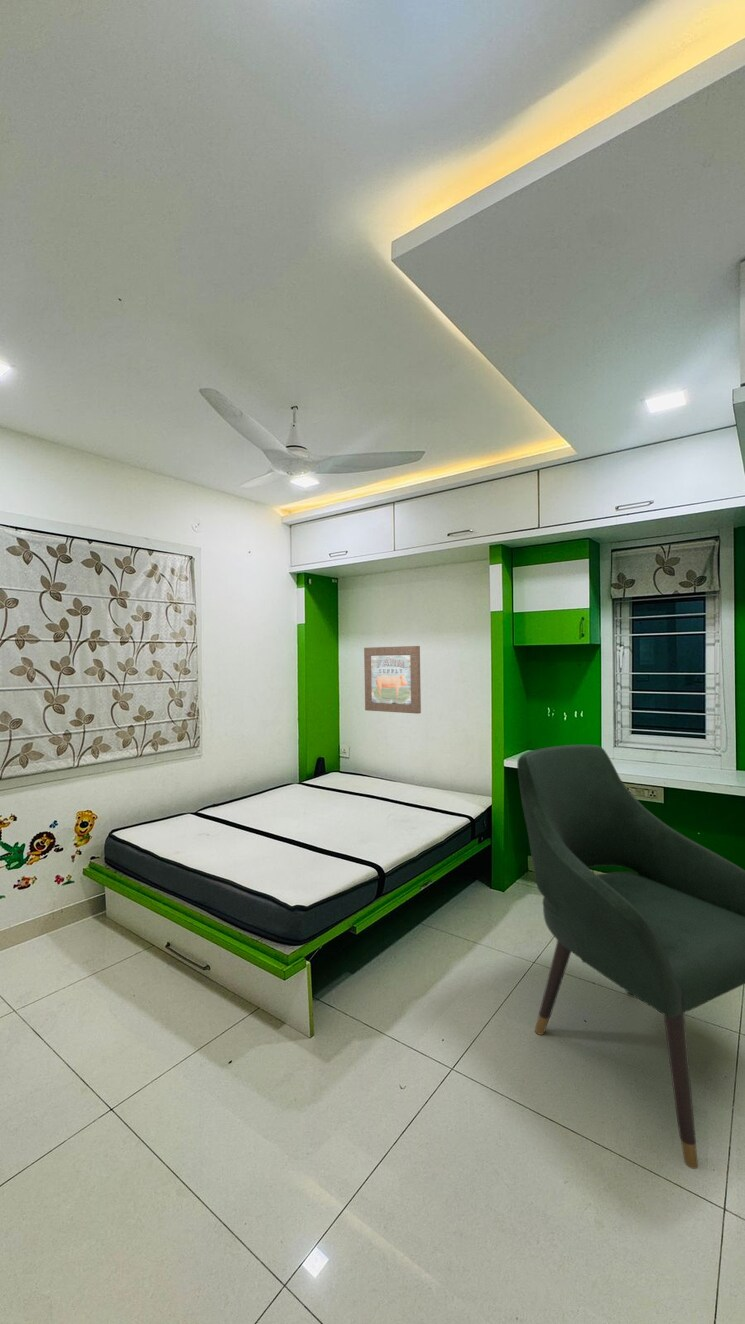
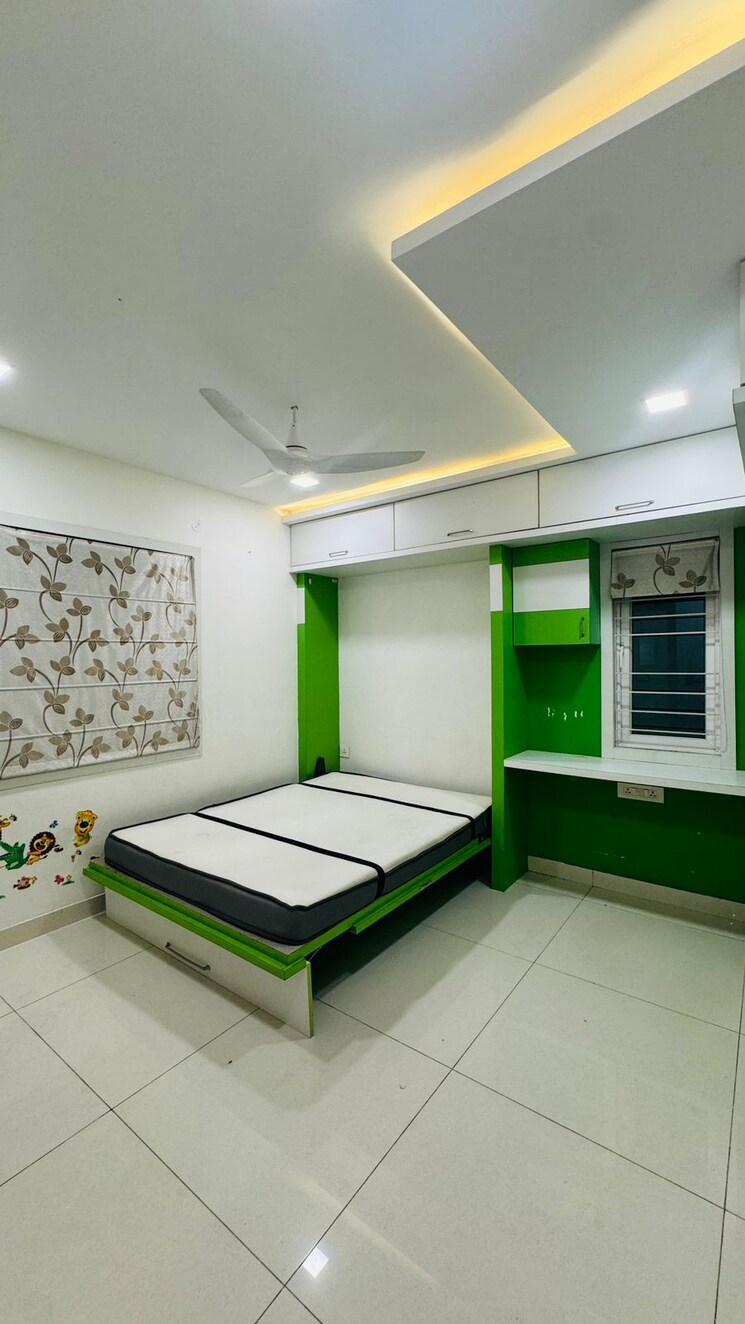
- chair (633, 903)
- wall art (391, 679)
